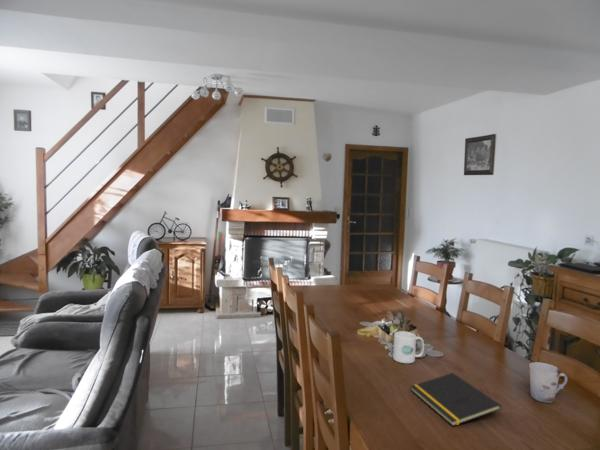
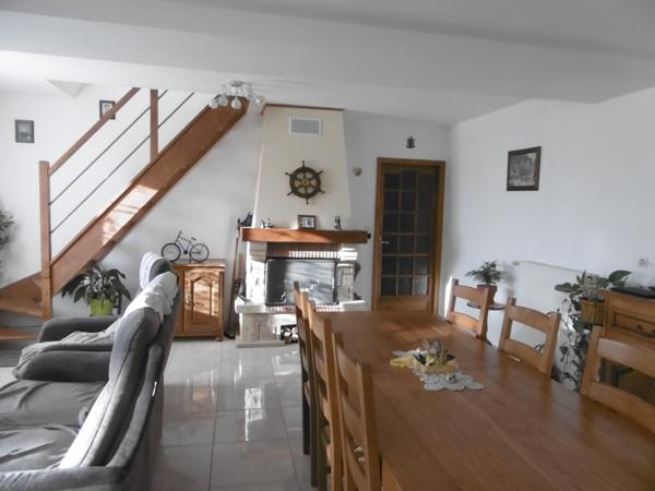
- notepad (452, 396)
- cup (548, 382)
- mug (409, 346)
